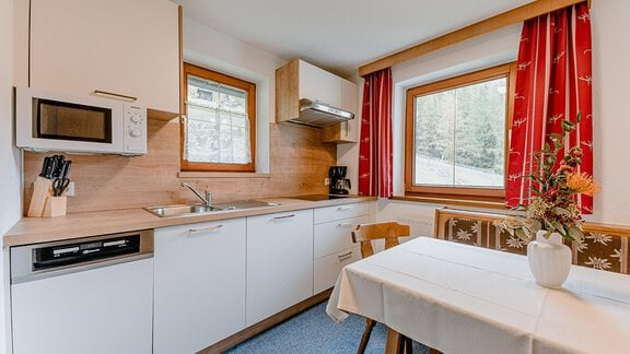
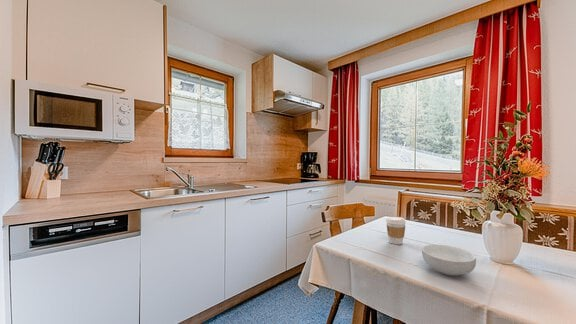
+ cereal bowl (447, 261)
+ coffee cup (395, 229)
